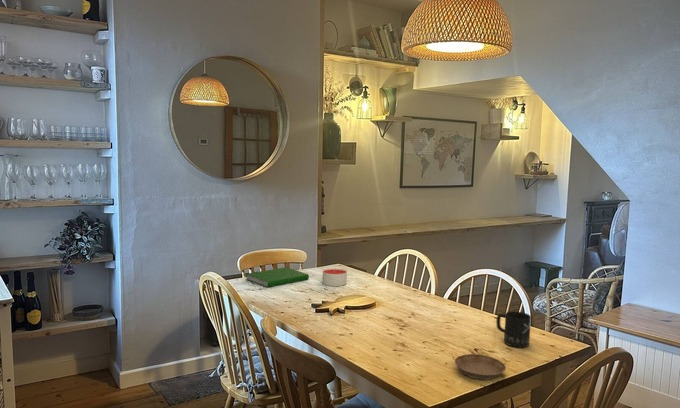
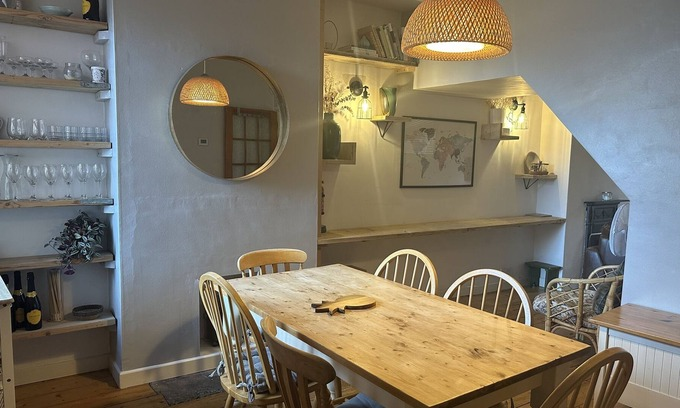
- hardcover book (277, 276)
- mug (512, 327)
- candle (334, 276)
- saucer (479, 367)
